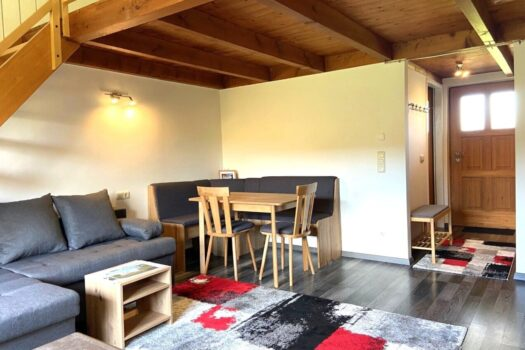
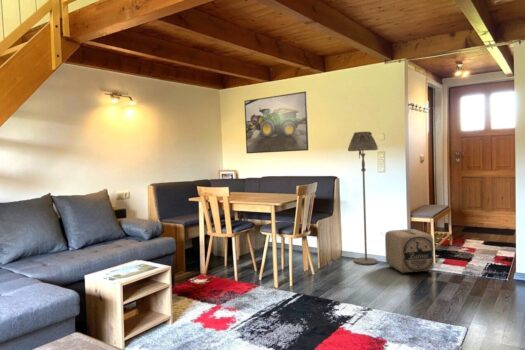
+ ottoman (408, 250)
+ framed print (274, 124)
+ floor lamp (364, 197)
